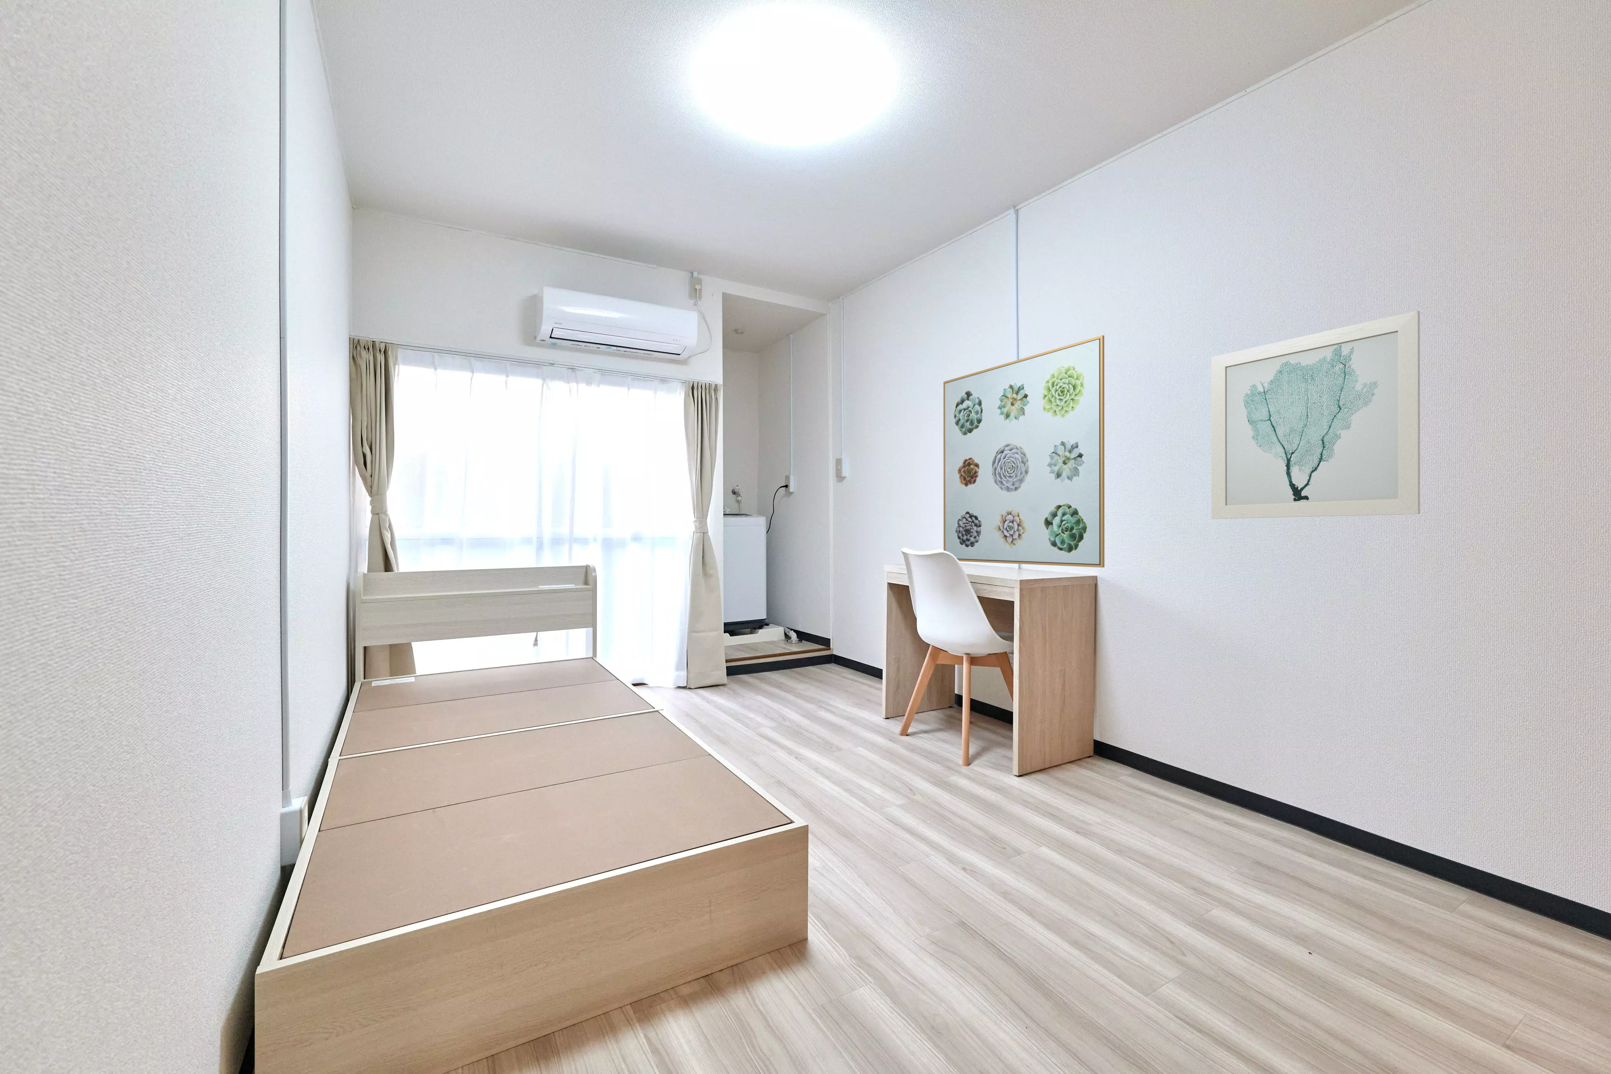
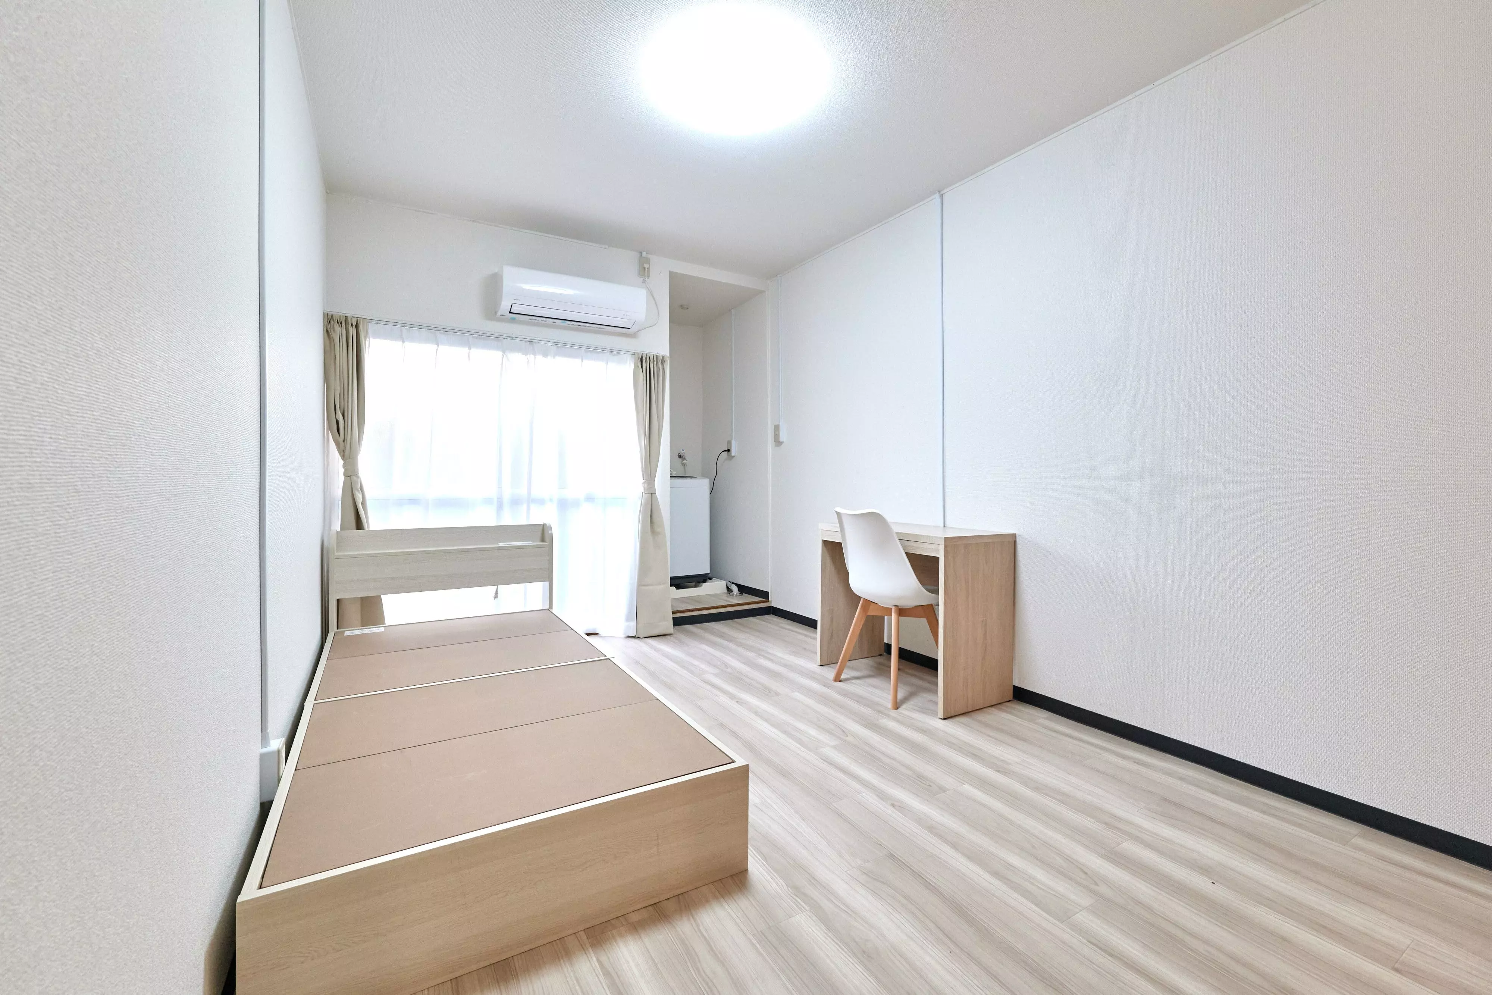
- wall art (1304, 427)
- wall art (1013, 463)
